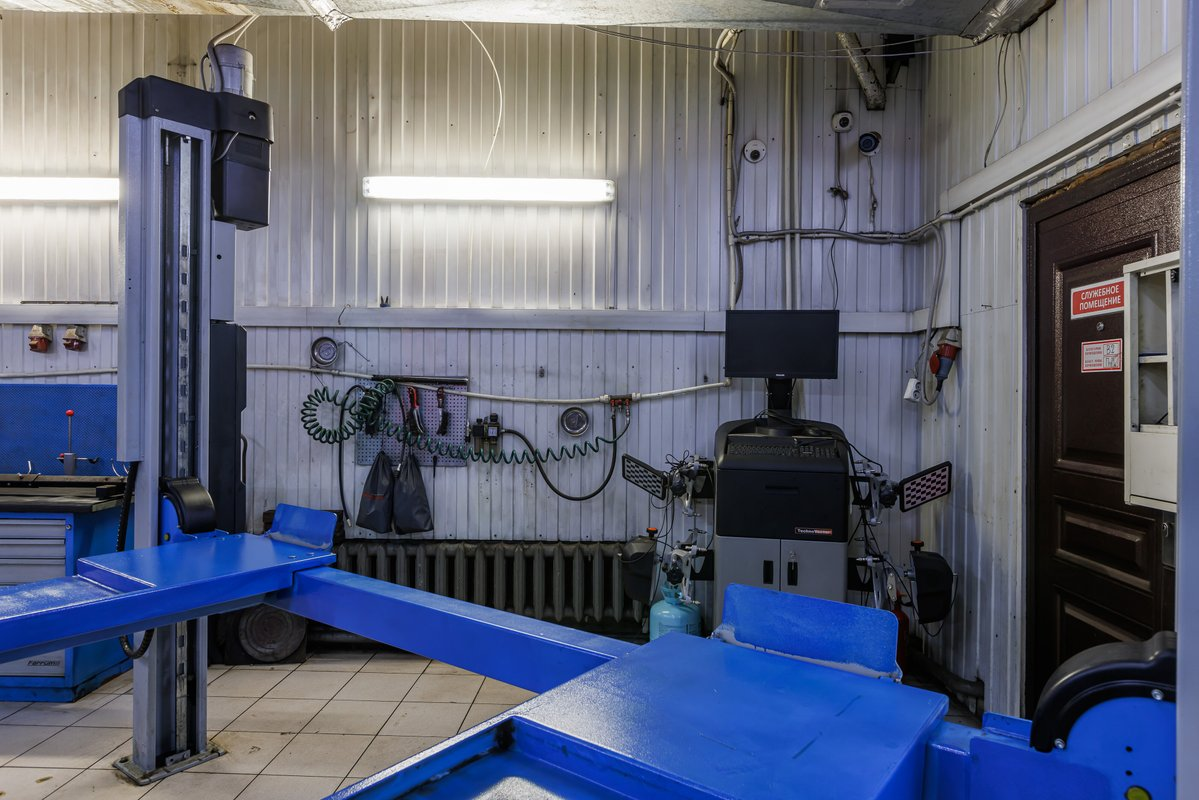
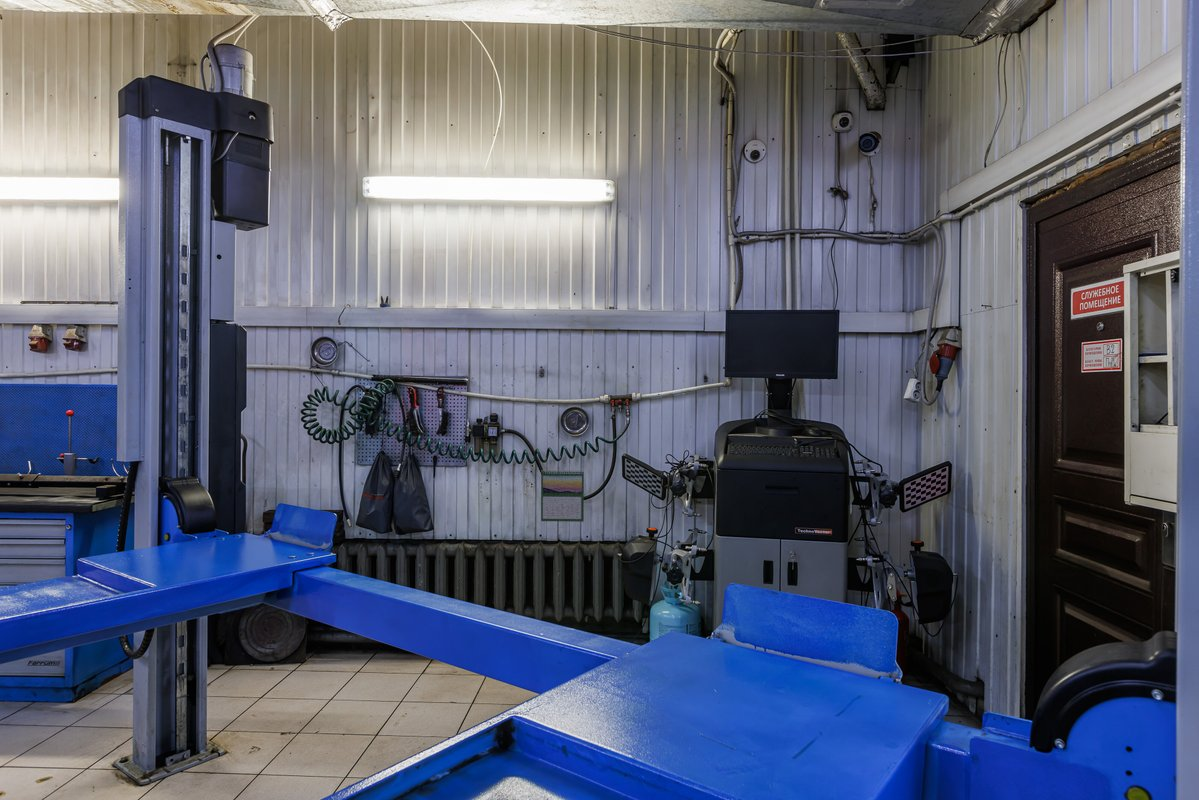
+ calendar (562, 495)
